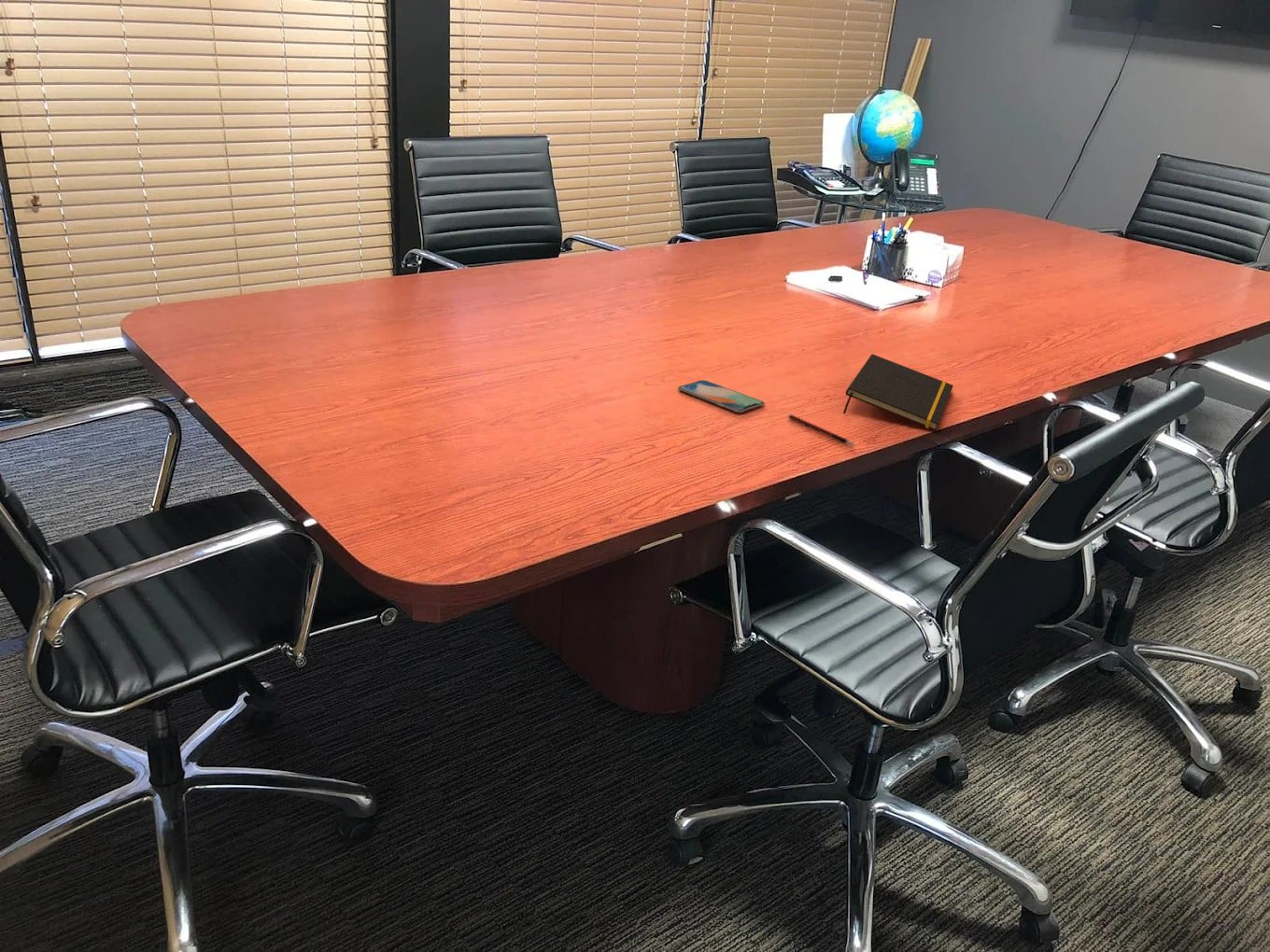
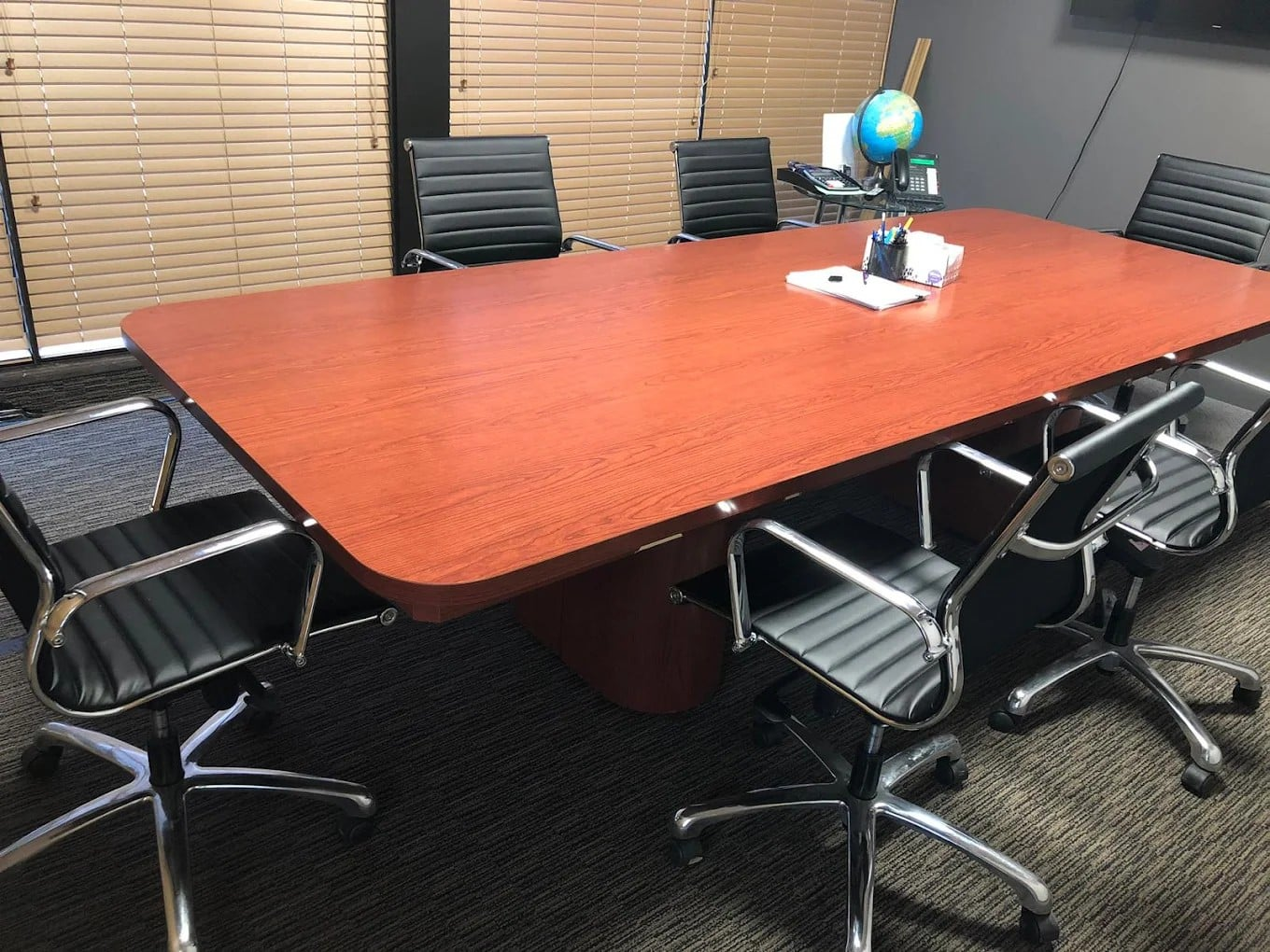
- notepad (901, 389)
- pen (821, 430)
- smartphone (720, 396)
